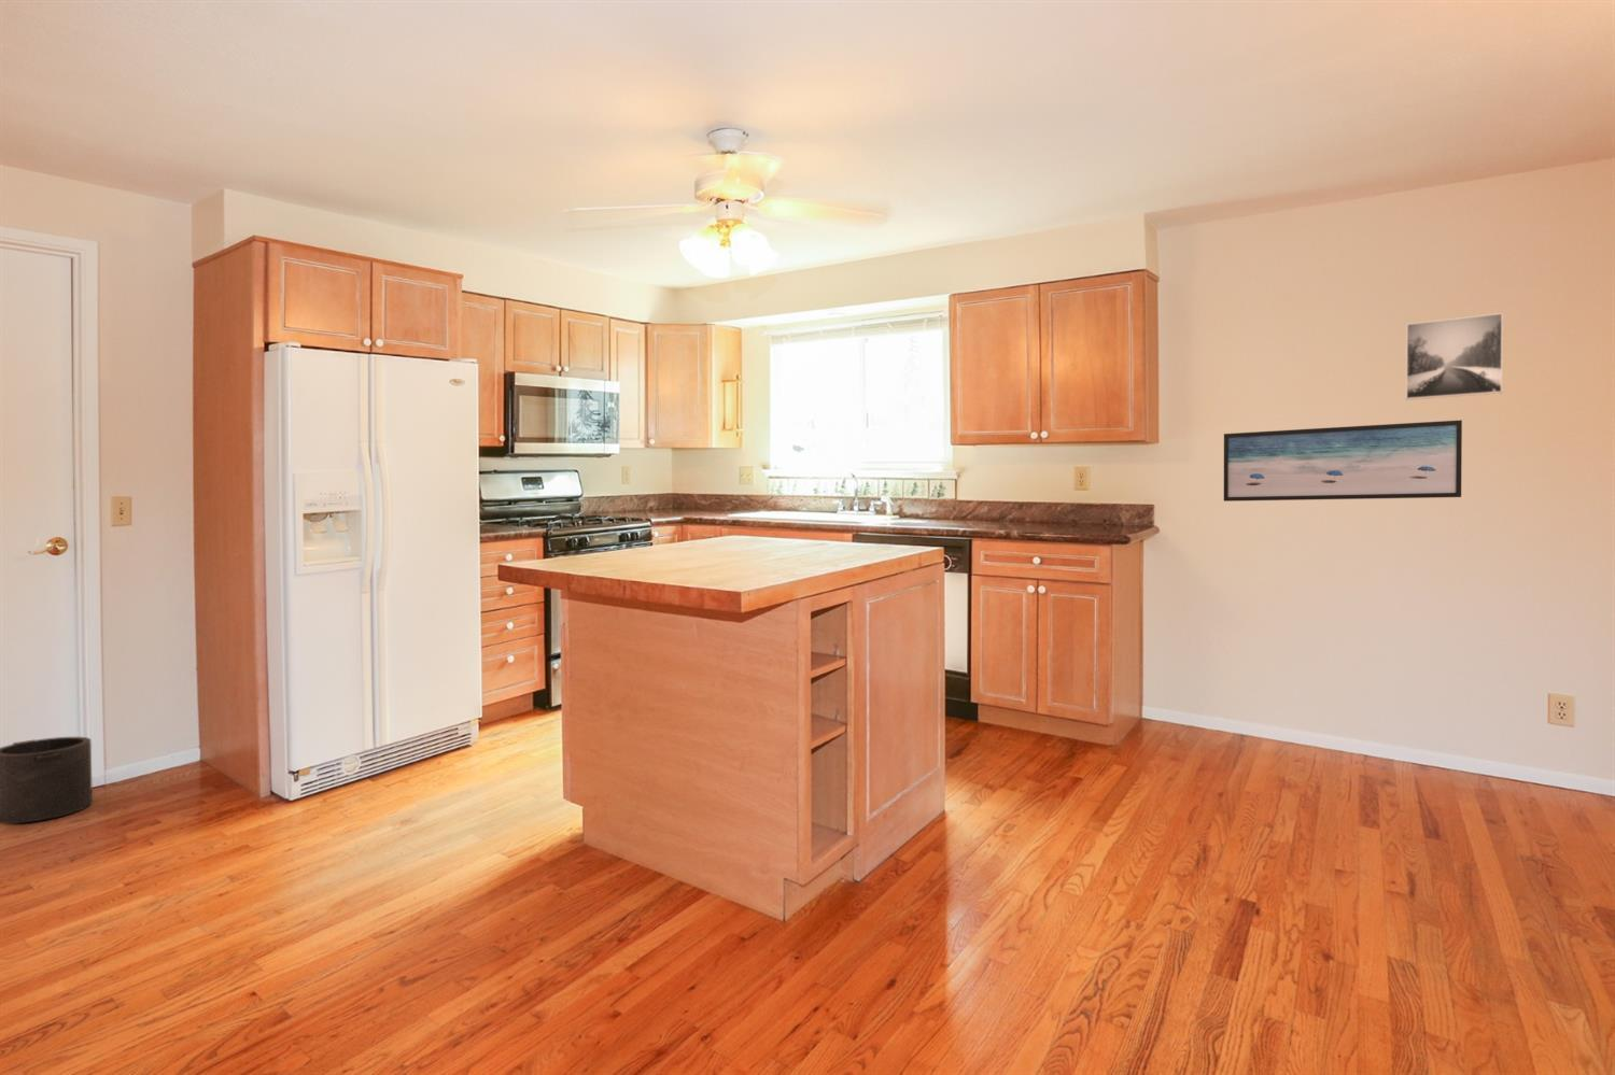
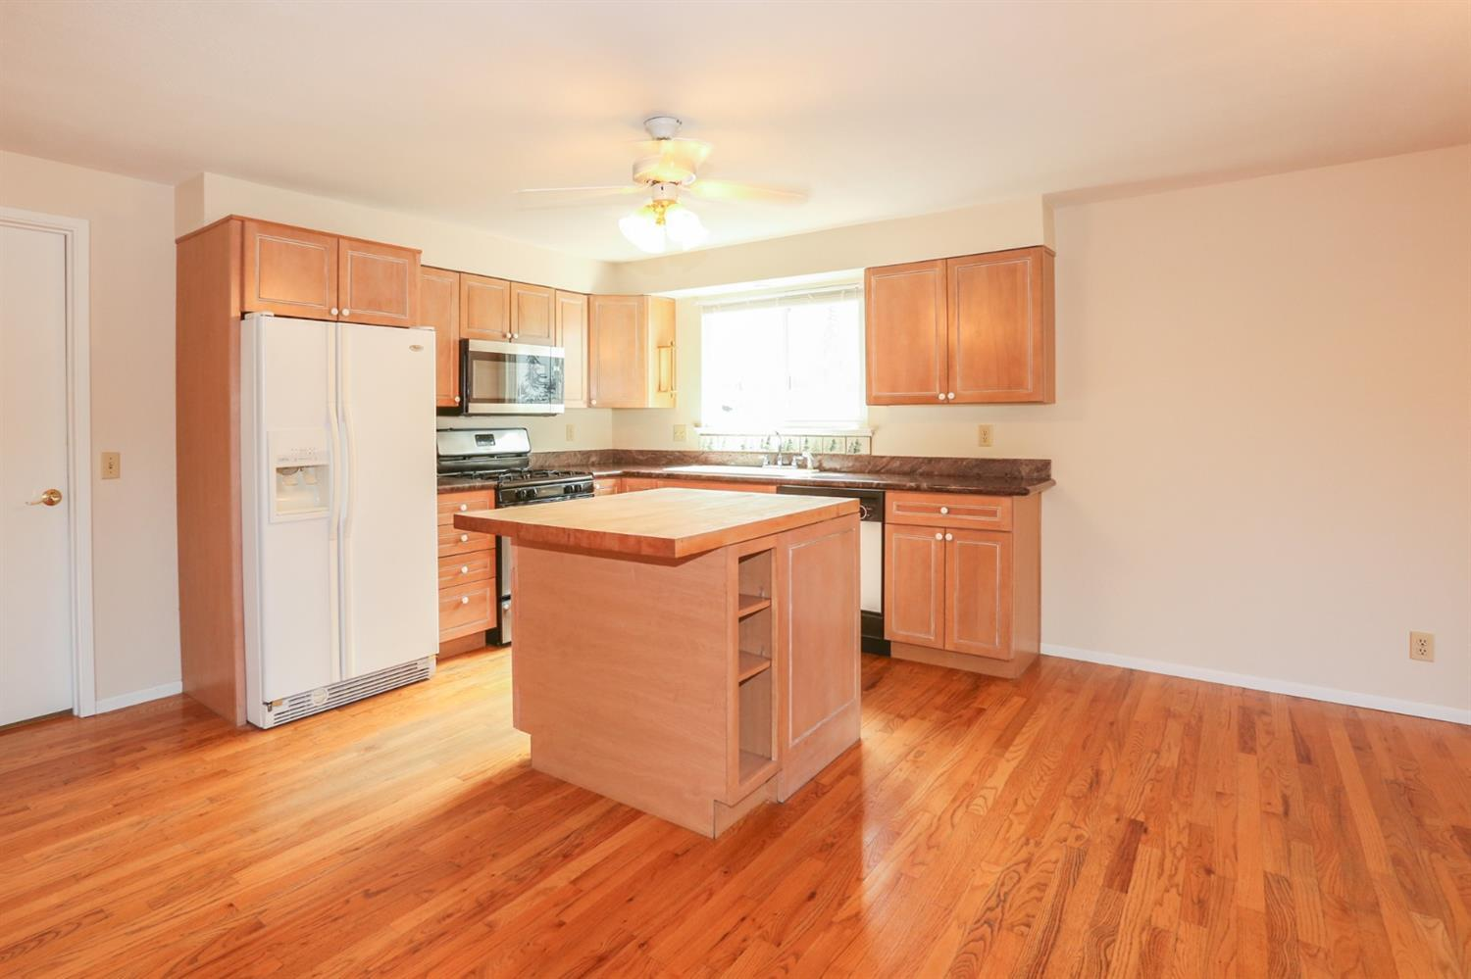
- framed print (1453, 358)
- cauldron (43, 777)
- wall art (1334, 463)
